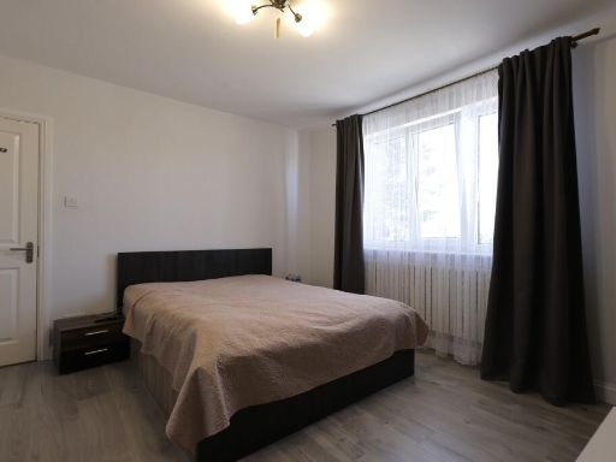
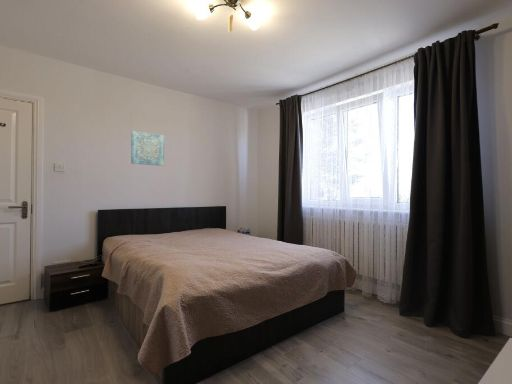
+ wall art (148, 149)
